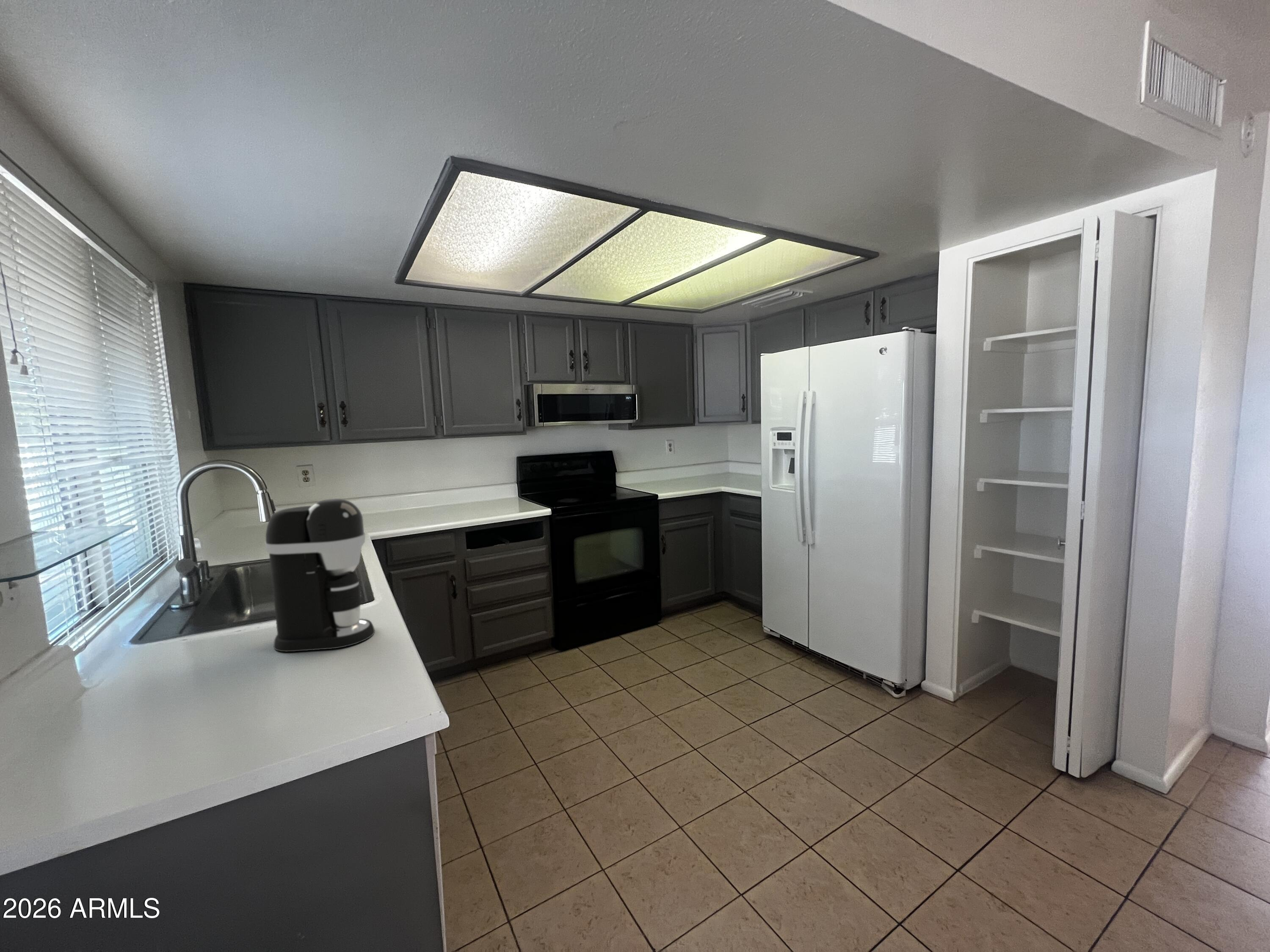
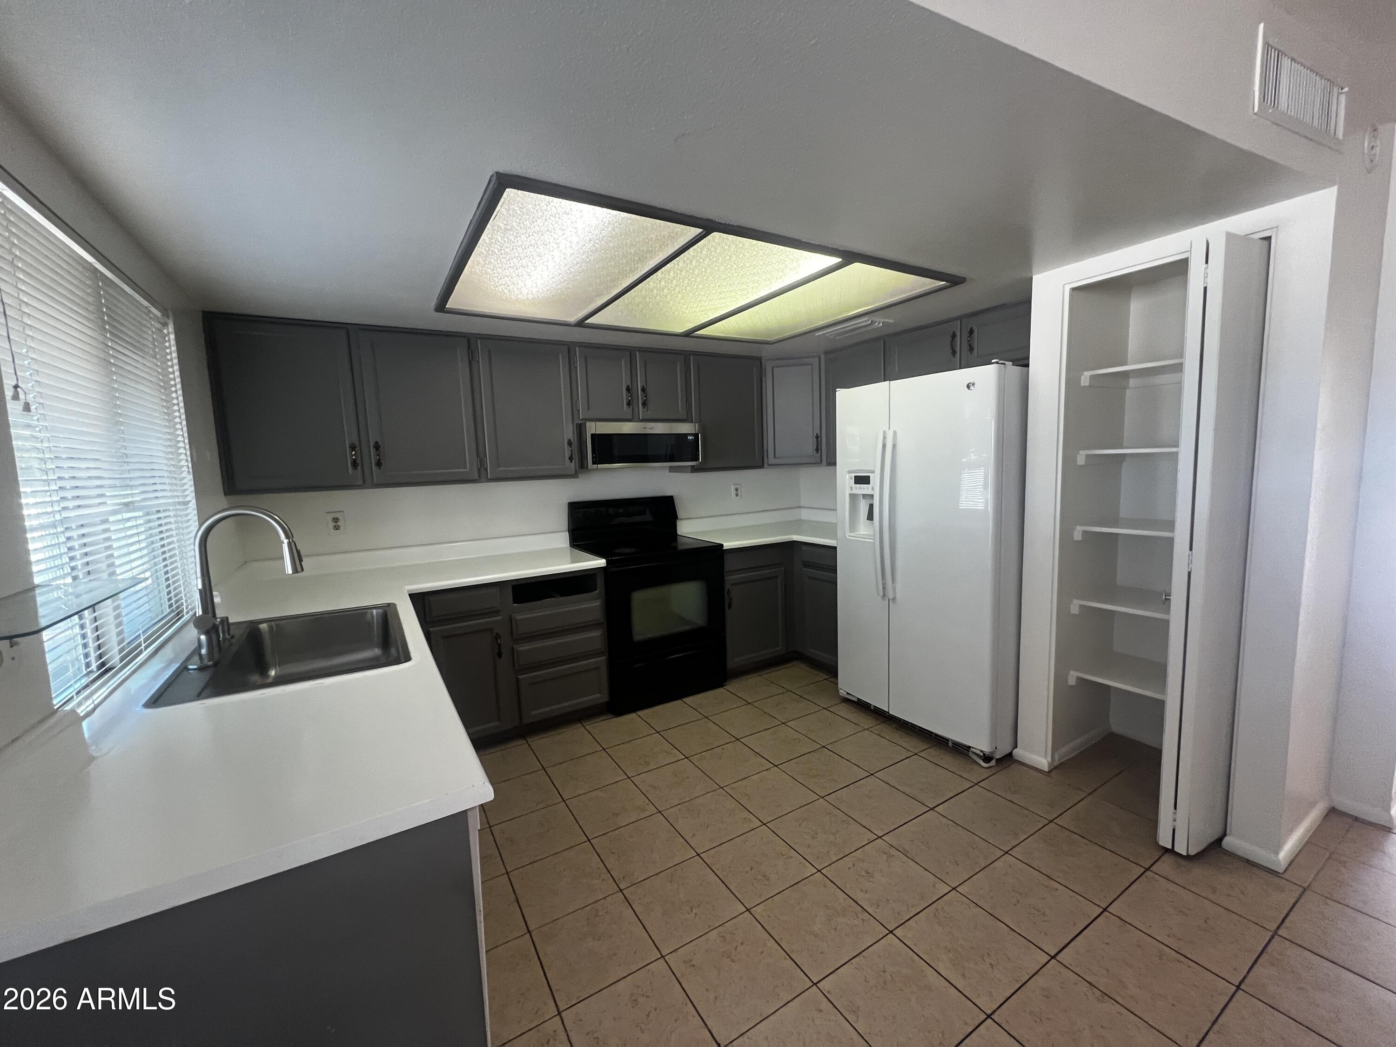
- coffee maker (319, 570)
